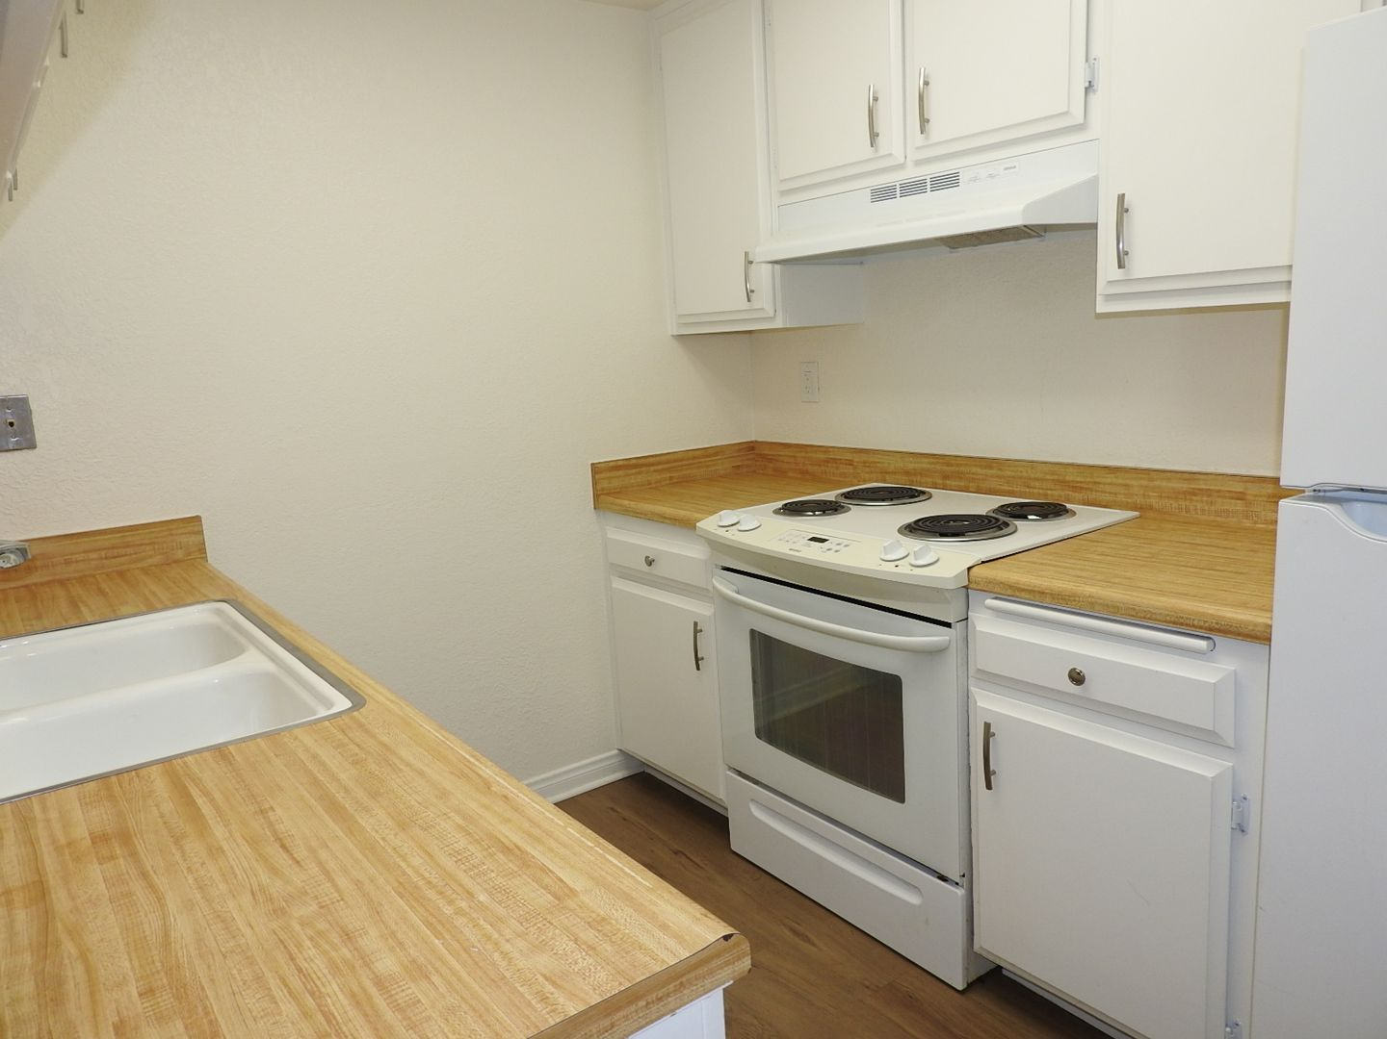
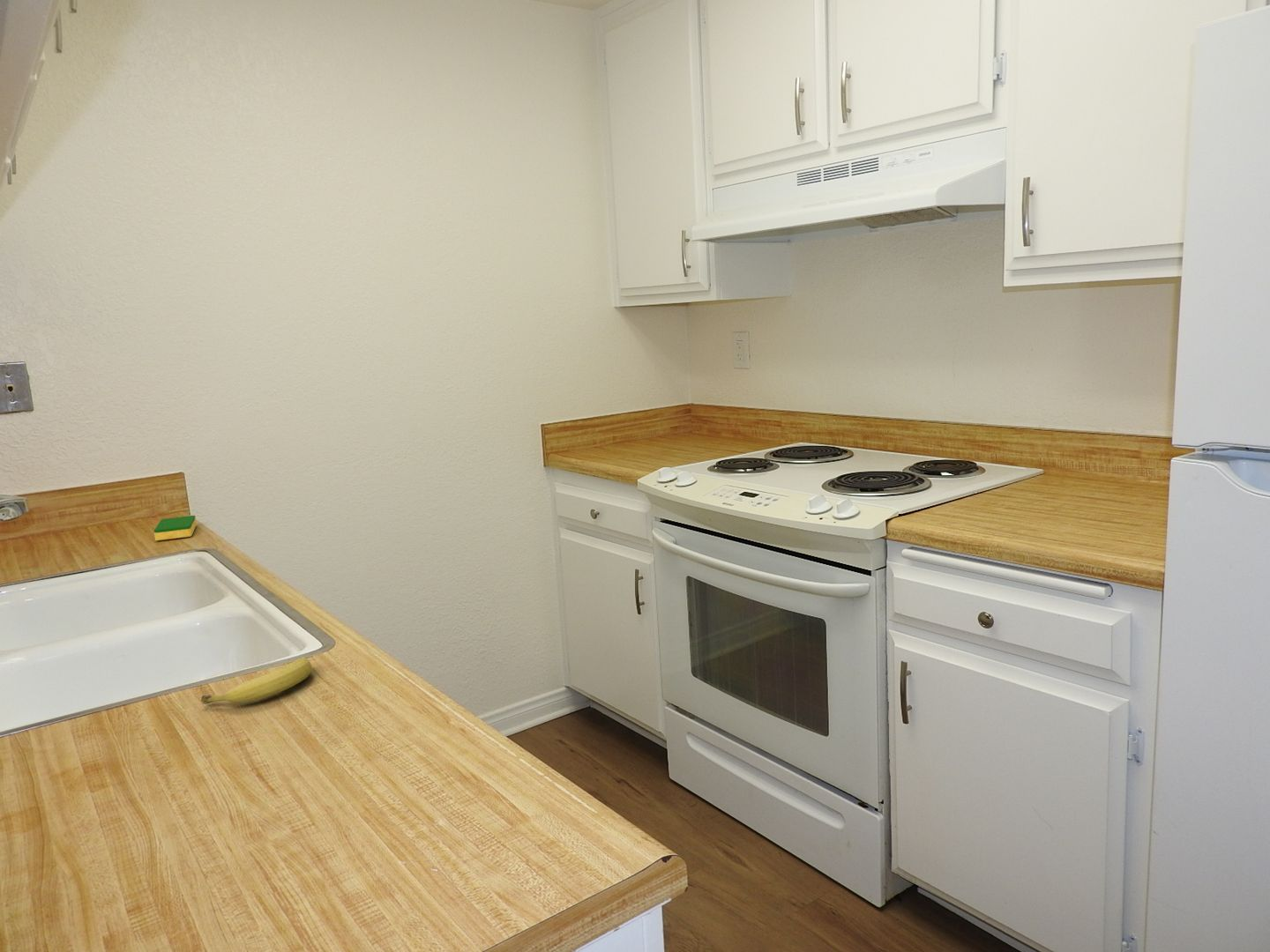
+ dish sponge (176, 527)
+ fruit (265, 680)
